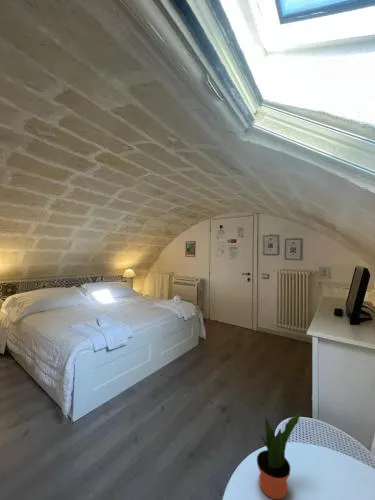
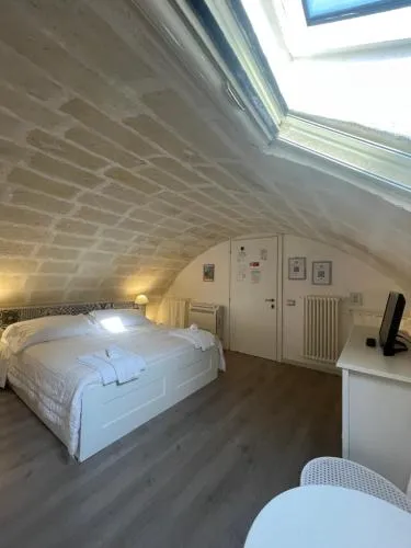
- potted plant (279, 447)
